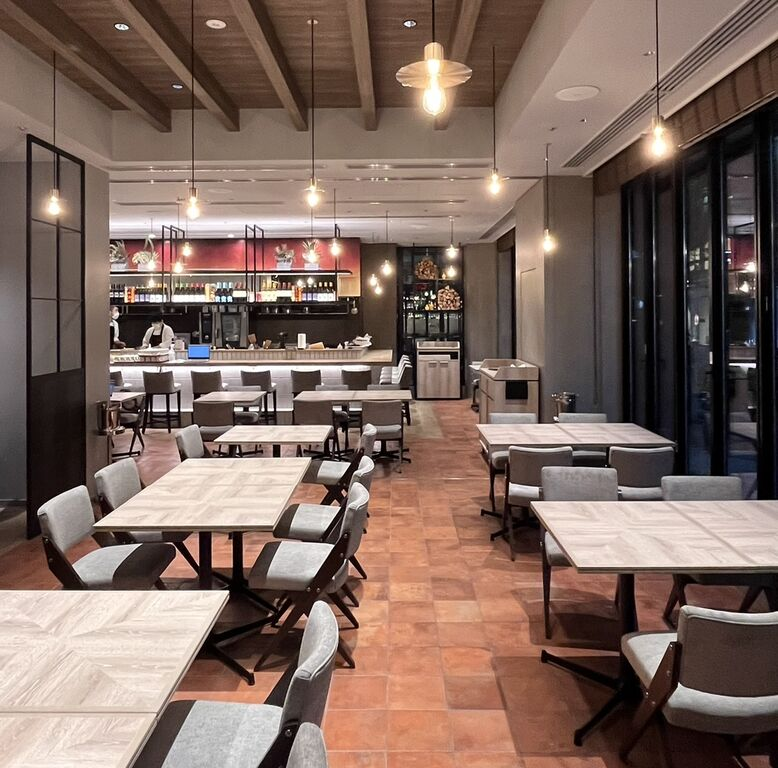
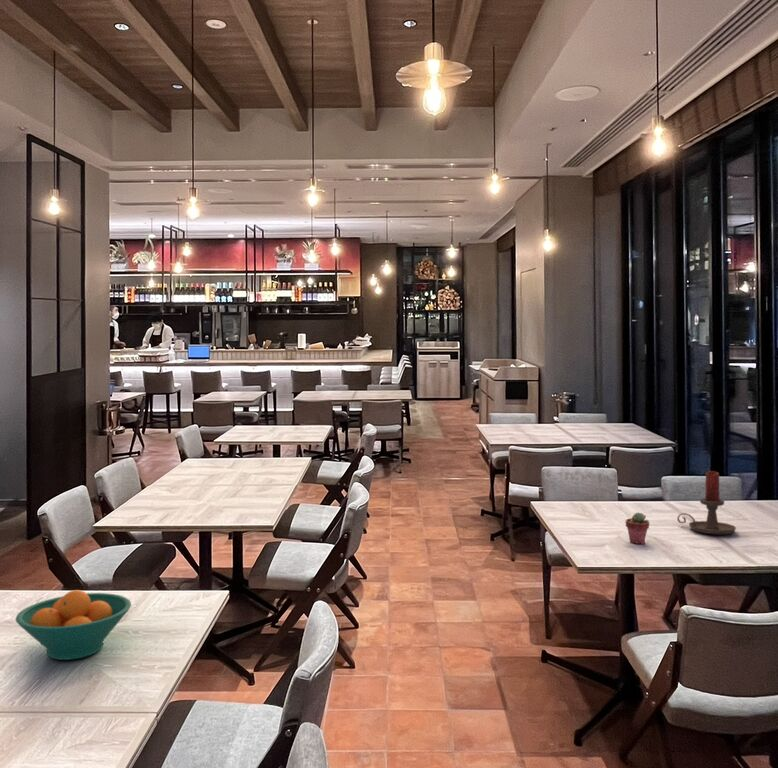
+ potted succulent (637, 527)
+ fruit bowl (75, 620)
+ candle holder (705, 500)
